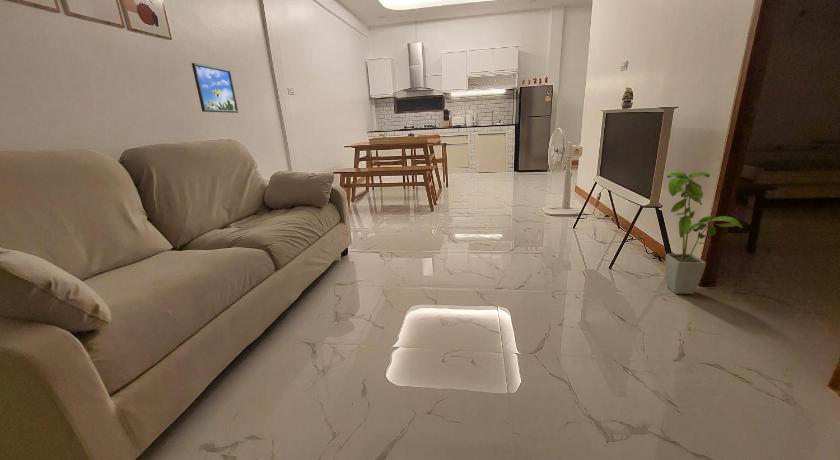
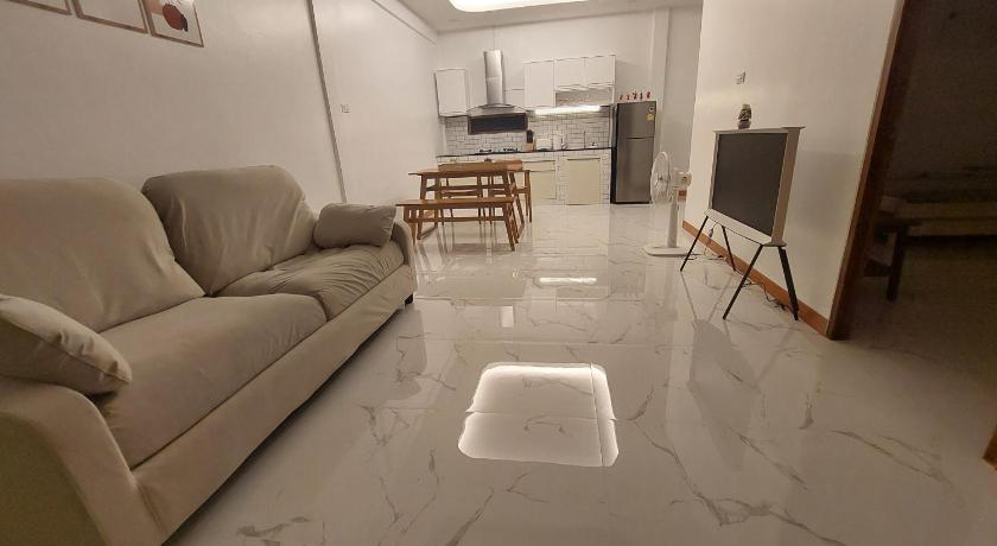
- house plant (687, 236)
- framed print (216, 89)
